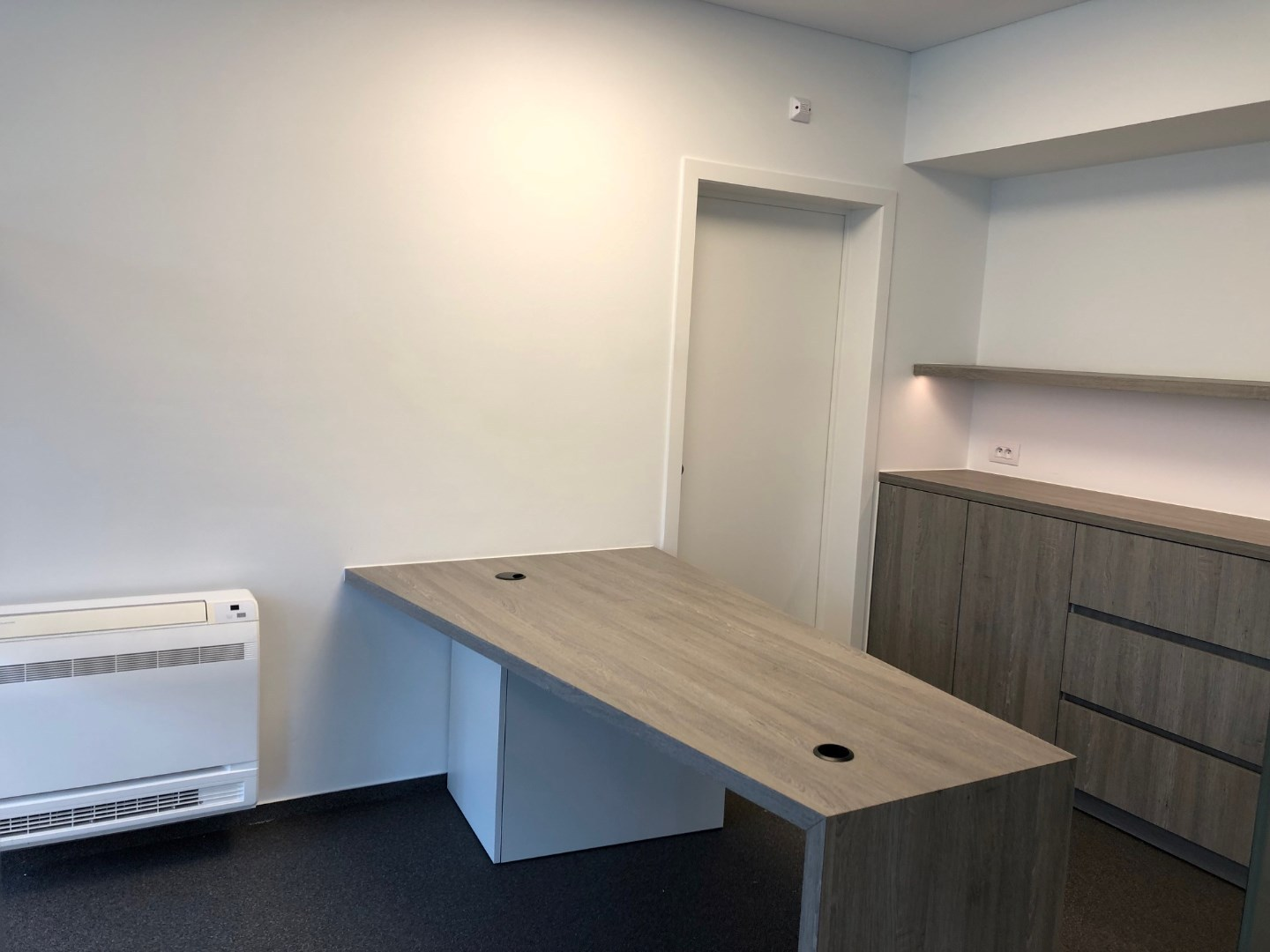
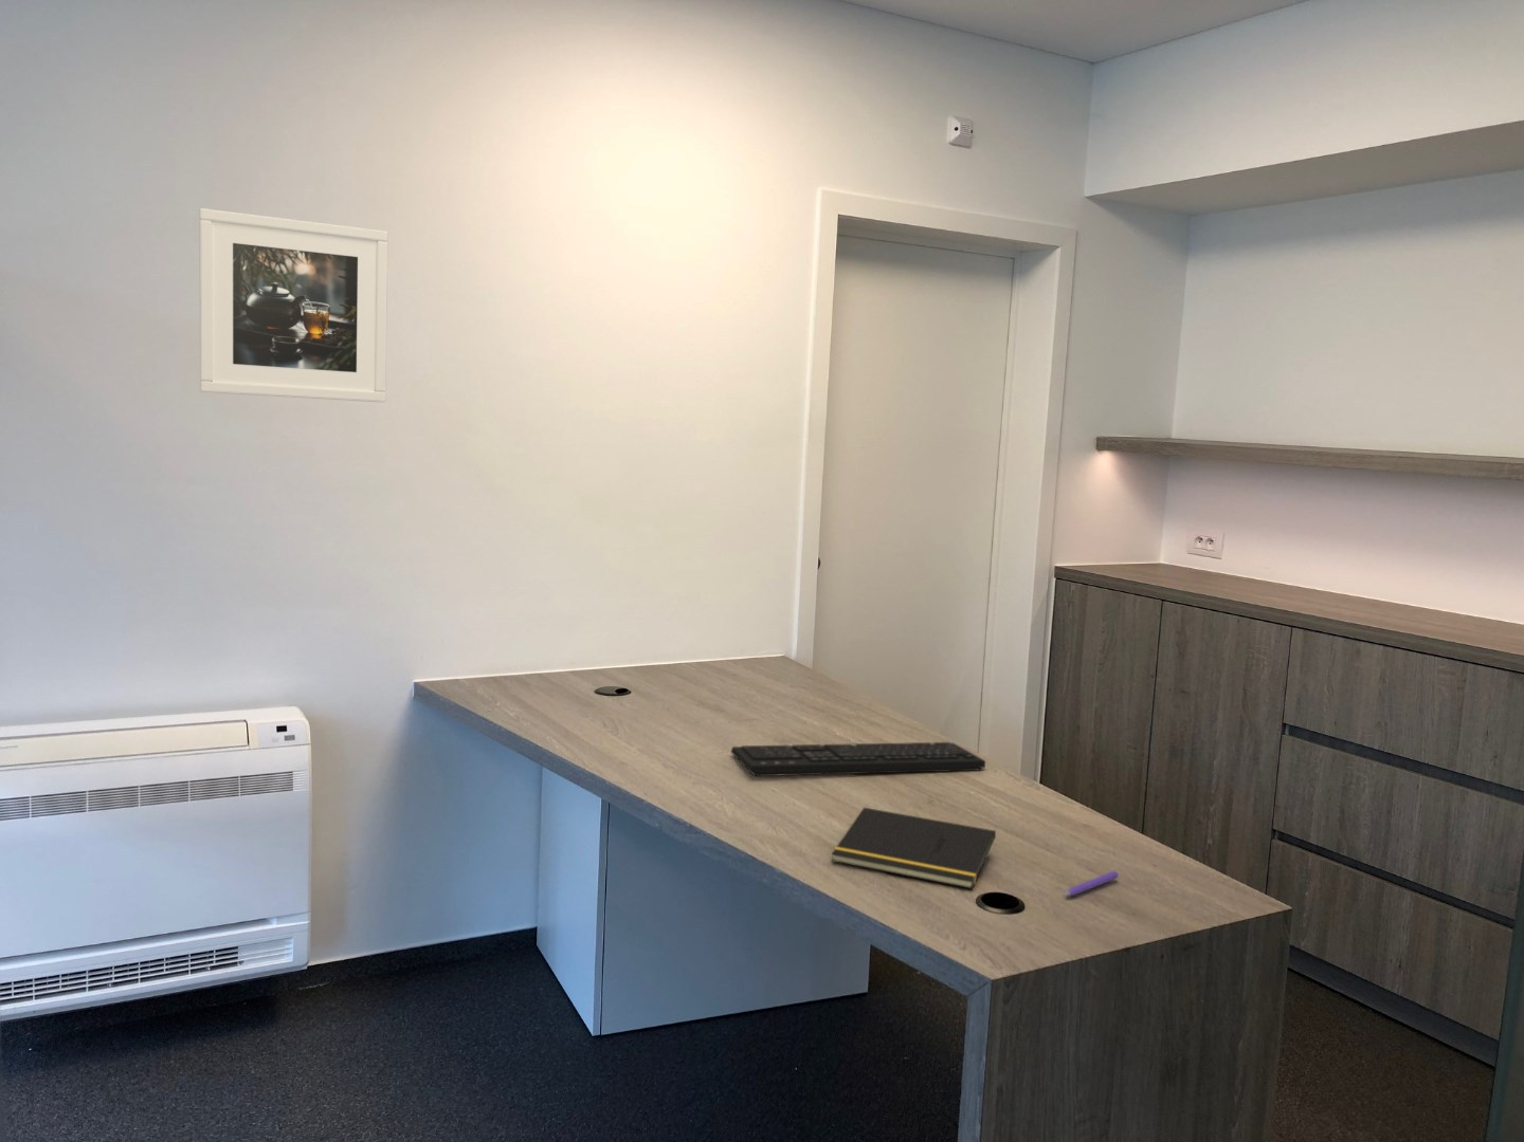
+ pen (1091, 883)
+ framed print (295, 308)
+ keyboard (856, 756)
+ notepad (914, 845)
